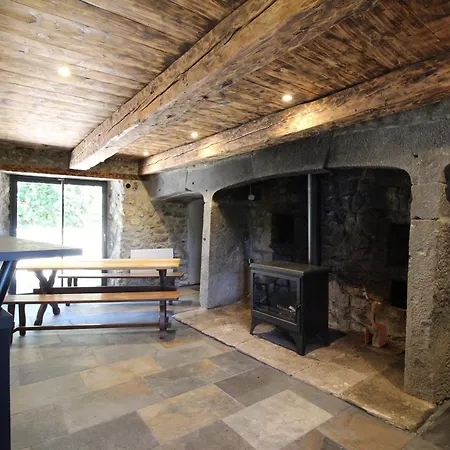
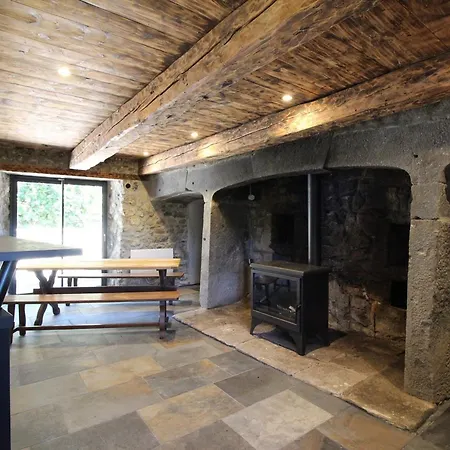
- architectural model (375, 331)
